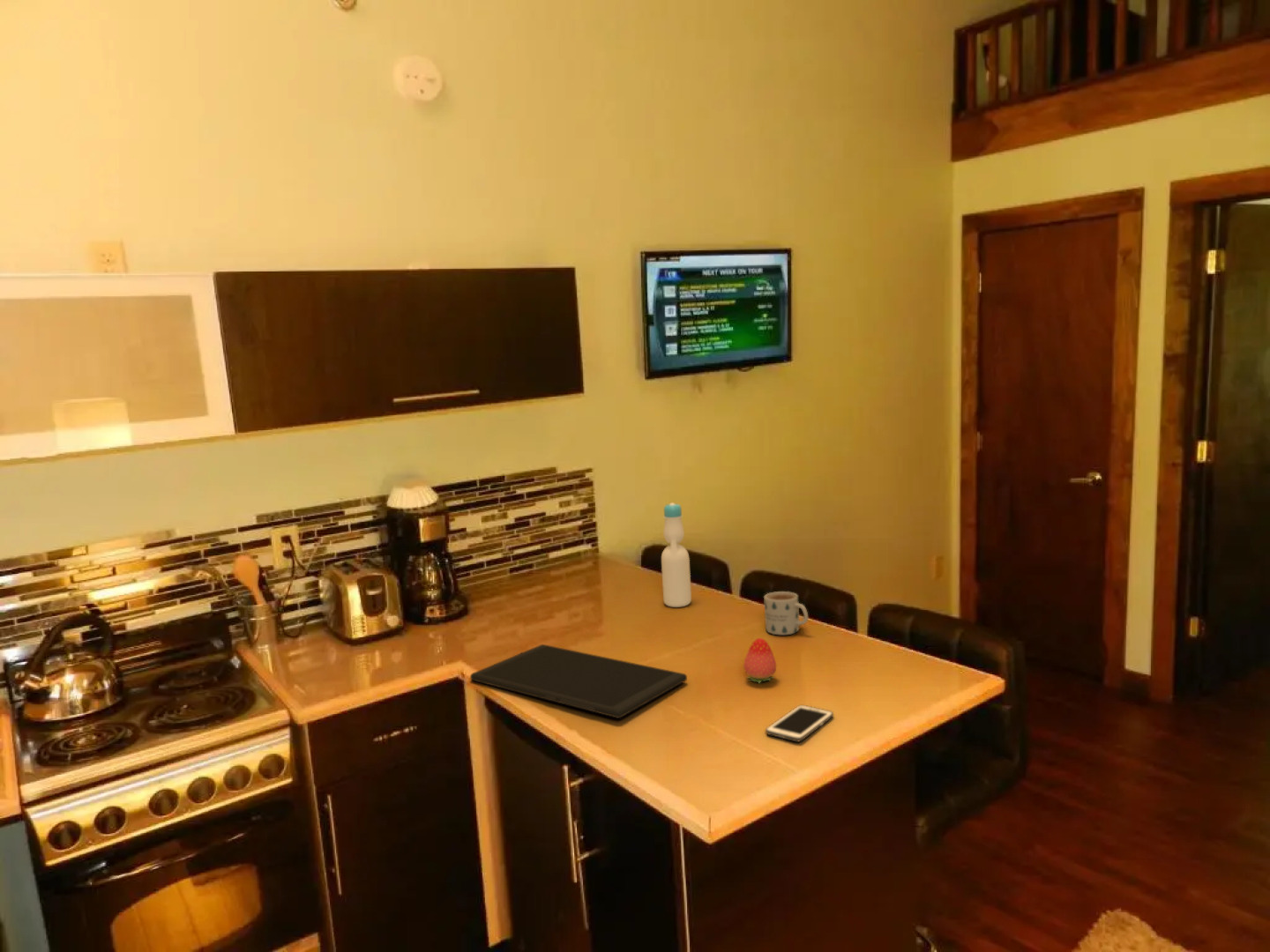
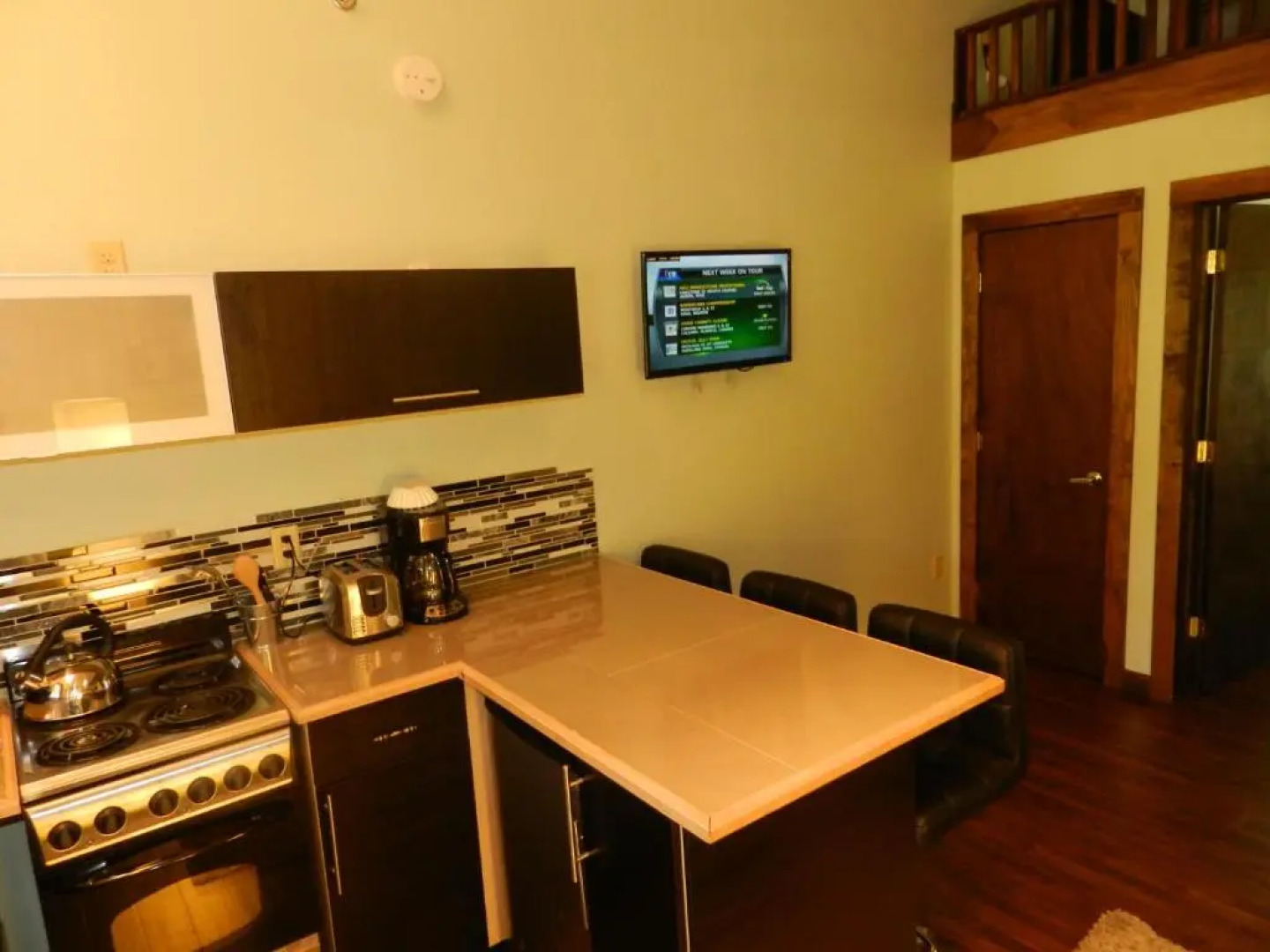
- fruit (759, 659)
- cutting board (576, 677)
- bottle (675, 554)
- cell phone (800, 723)
- mug (787, 614)
